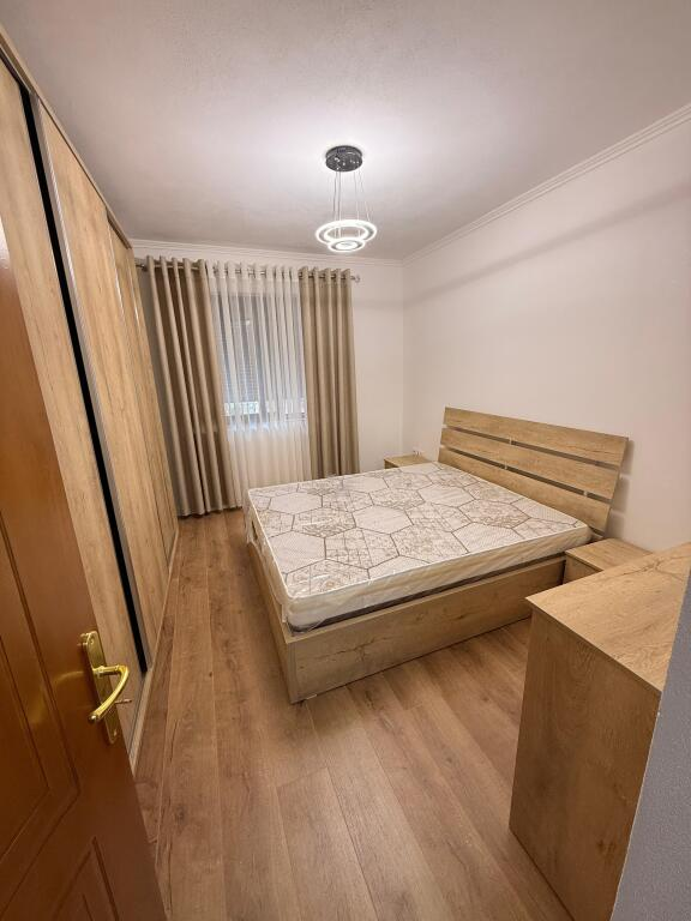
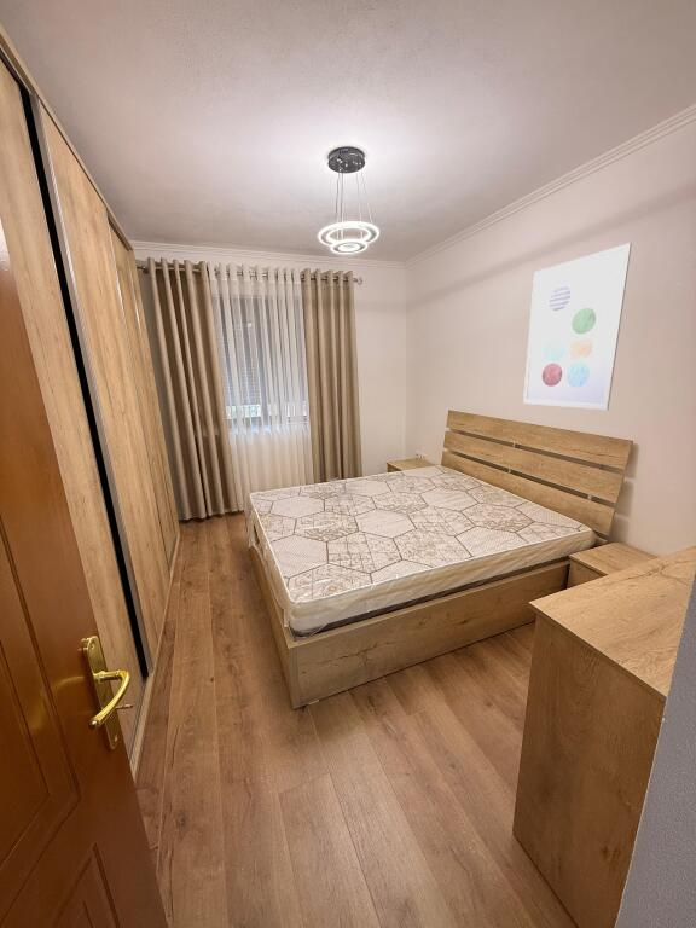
+ wall art (568, 336)
